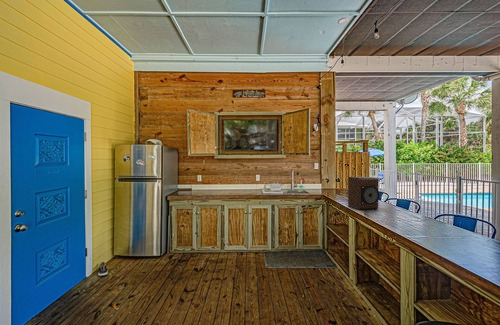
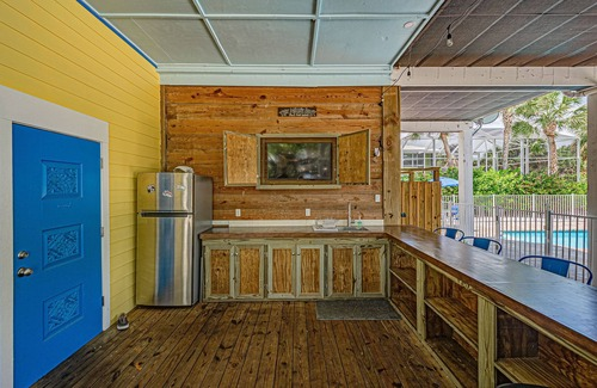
- speaker (364, 192)
